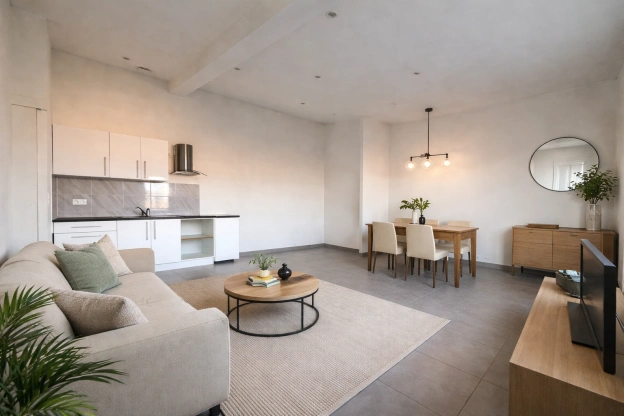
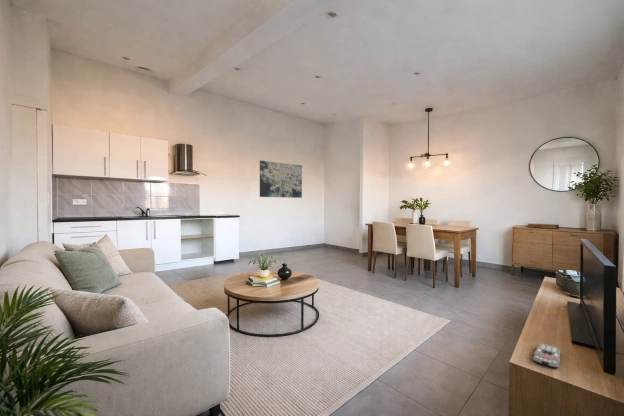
+ remote control (547, 354)
+ wall art (282, 180)
